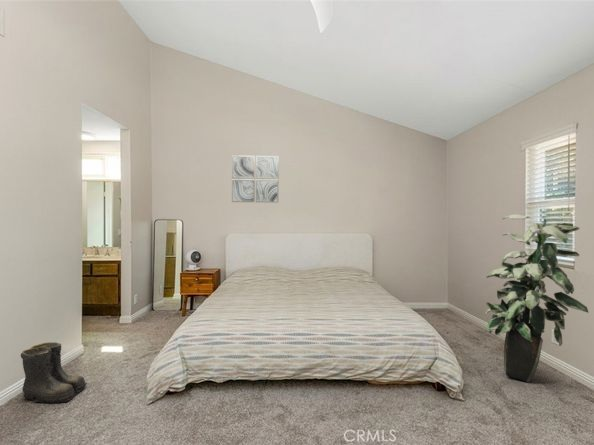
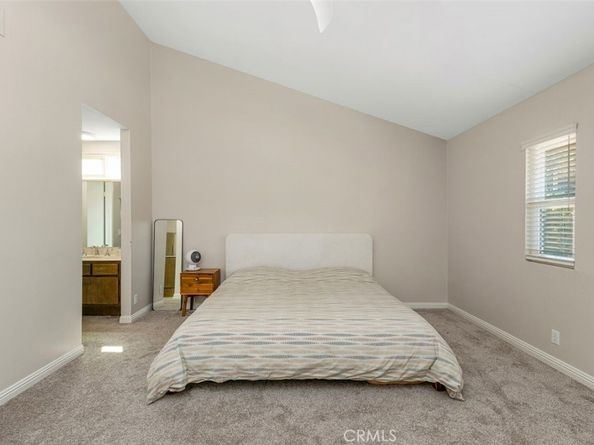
- wall art (254, 178)
- boots (53, 370)
- indoor plant (526, 295)
